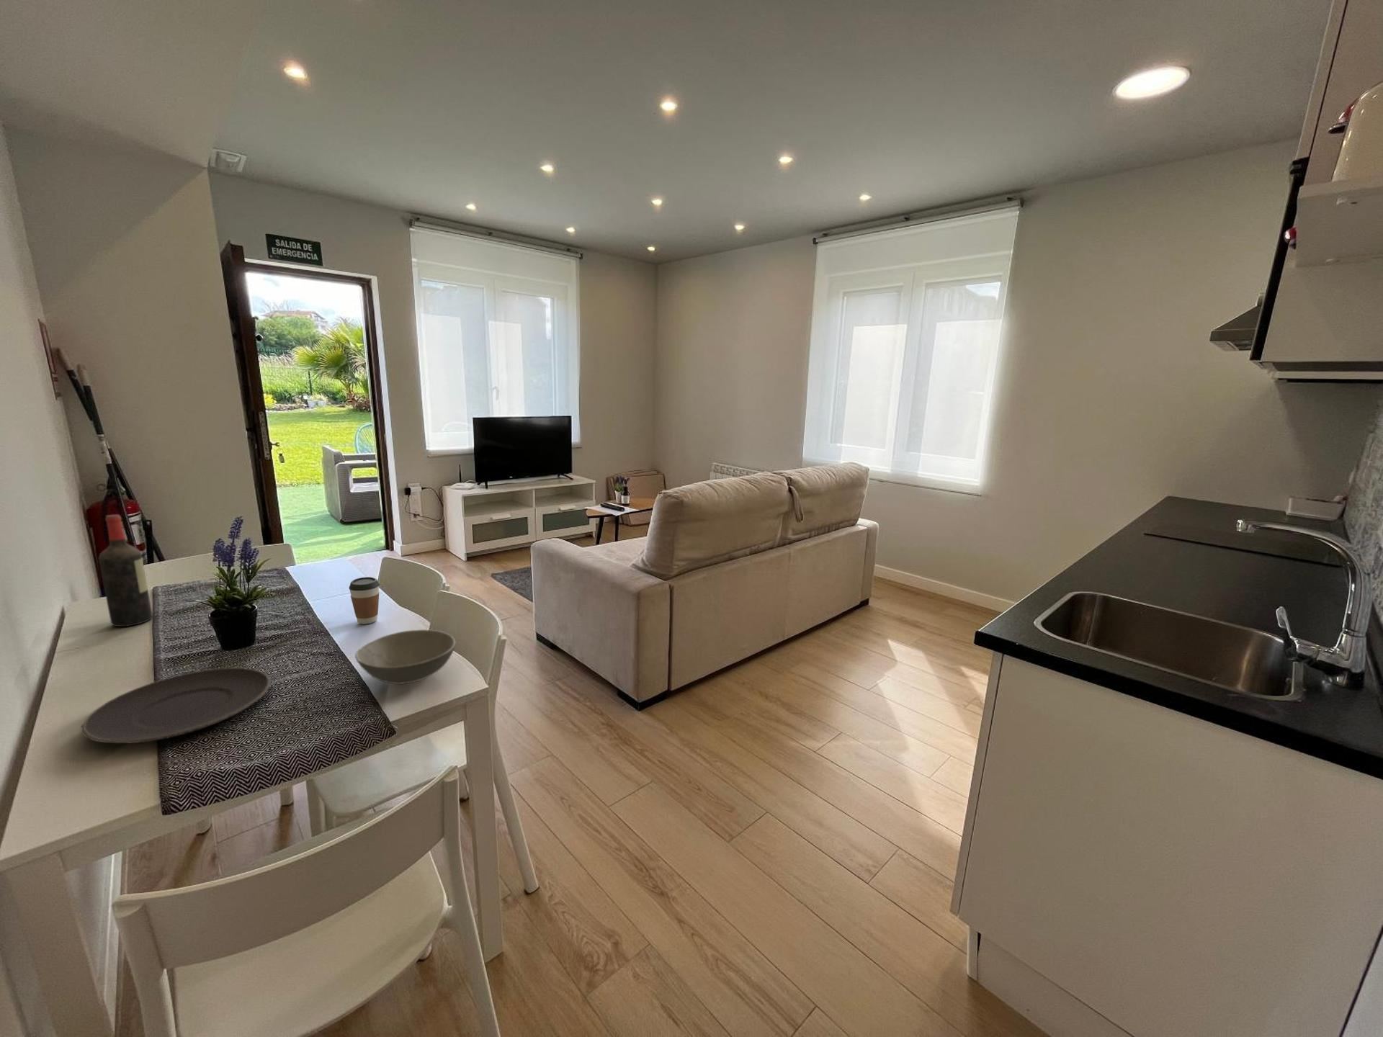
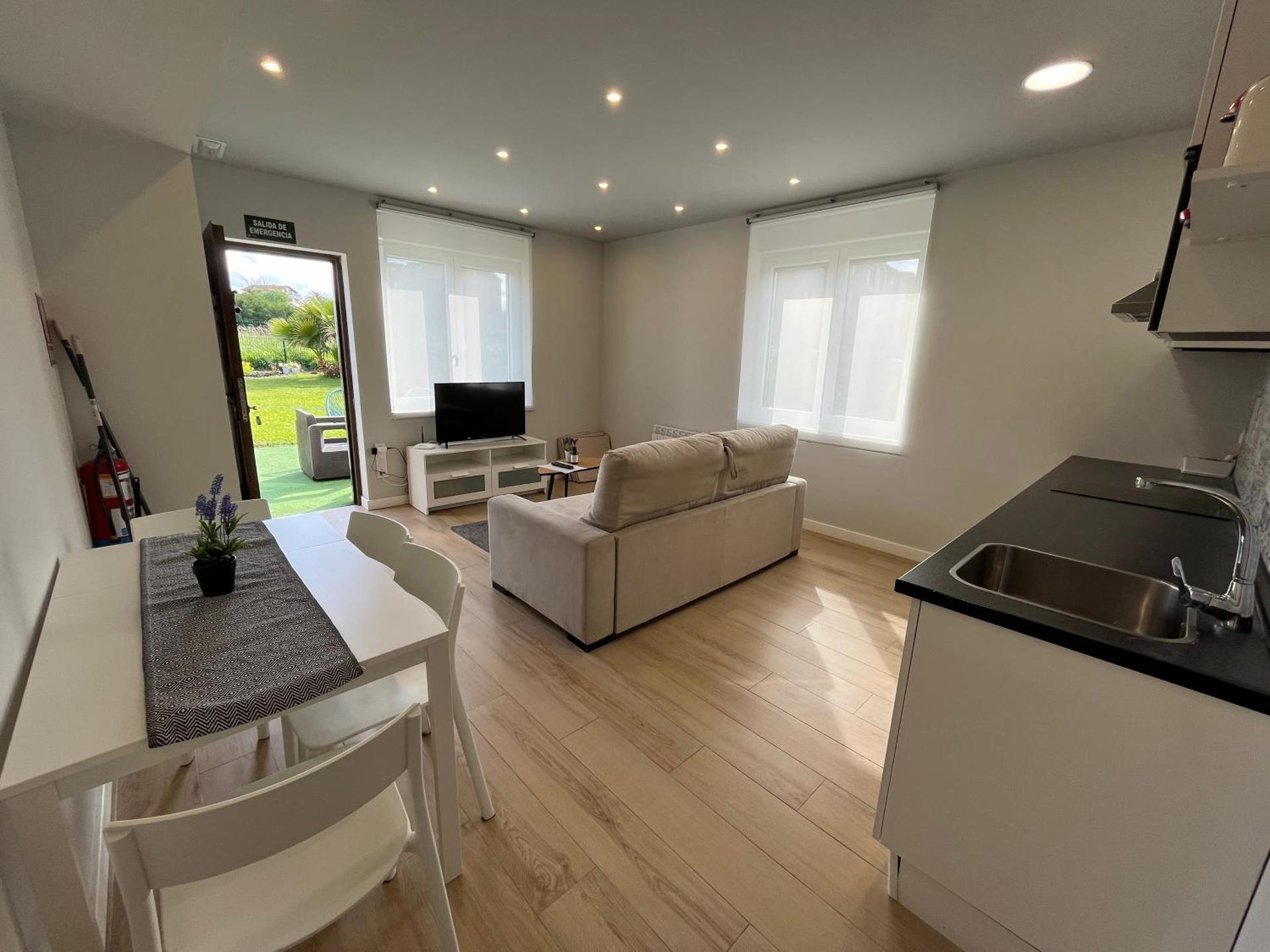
- wine bottle (122, 570)
- coffee cup (365, 600)
- soup bowl (407, 661)
- plate (184, 705)
